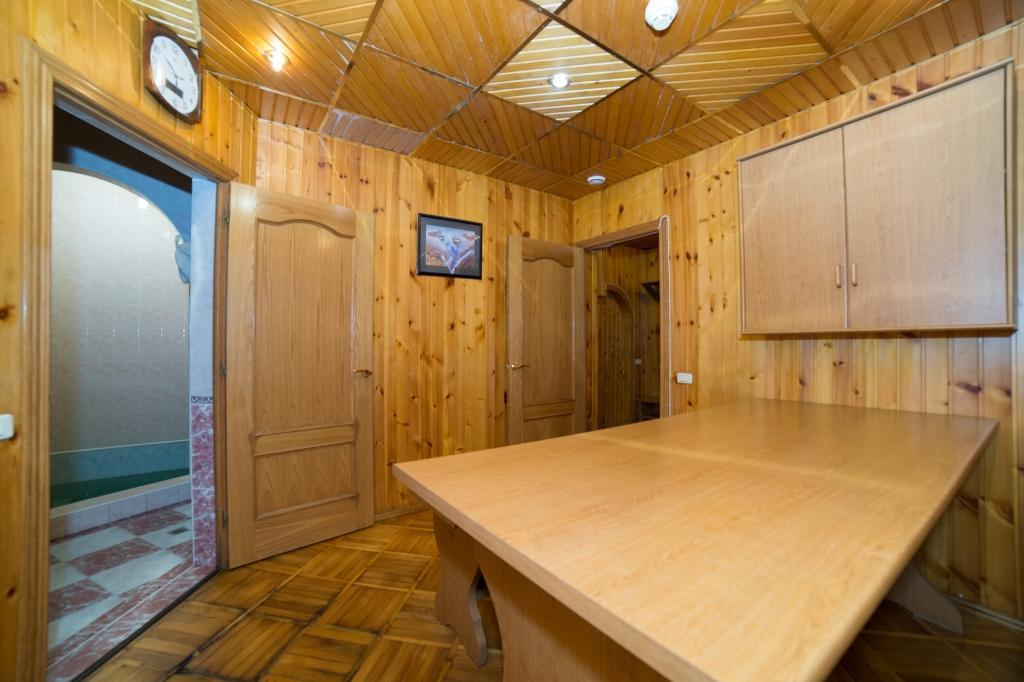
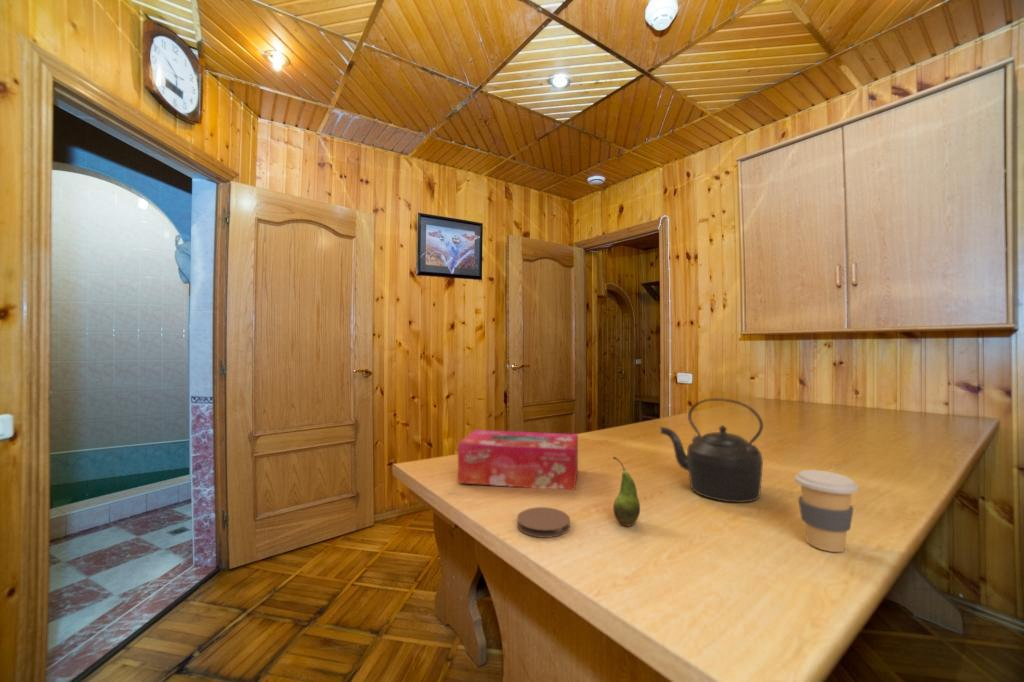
+ fruit (626, 491)
+ coffee cup (825, 510)
+ coaster (543, 521)
+ tissue box (520, 457)
+ kettle (706, 441)
